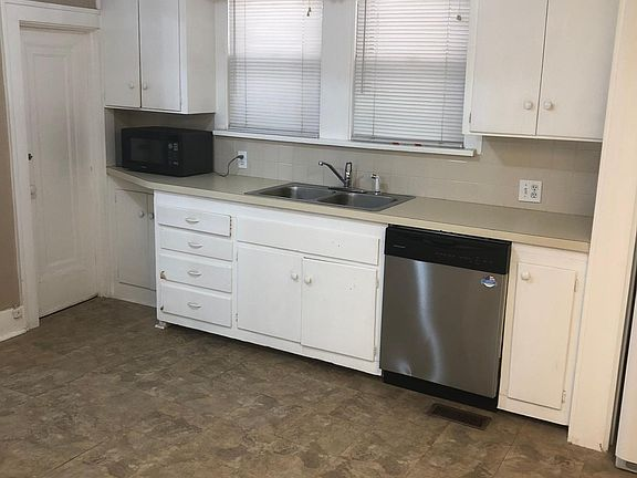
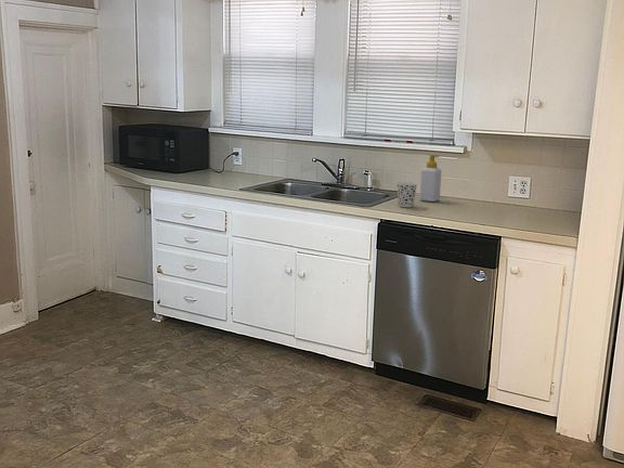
+ soap bottle (430, 178)
+ cup (406, 194)
